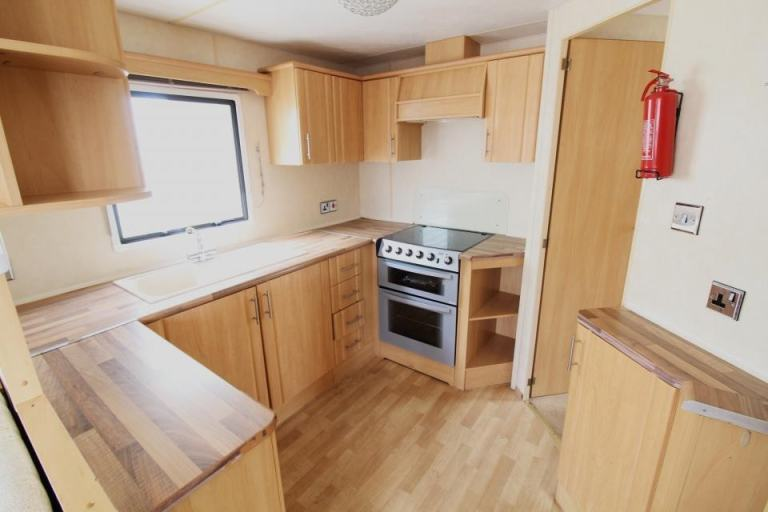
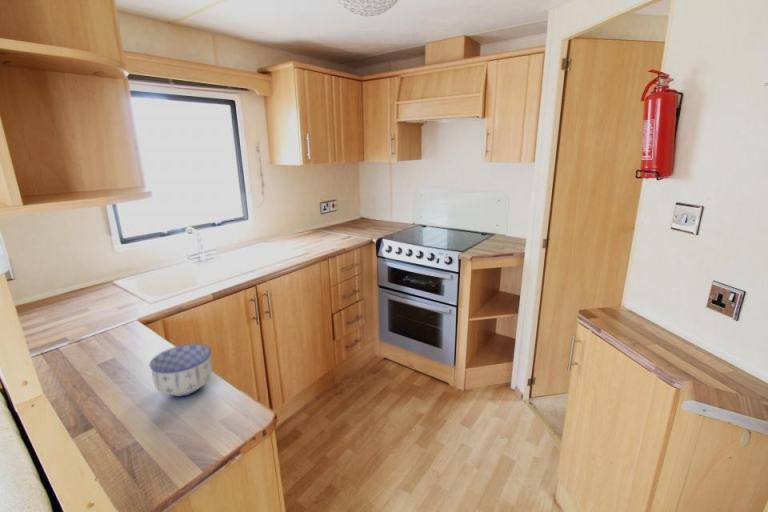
+ bowl (183, 373)
